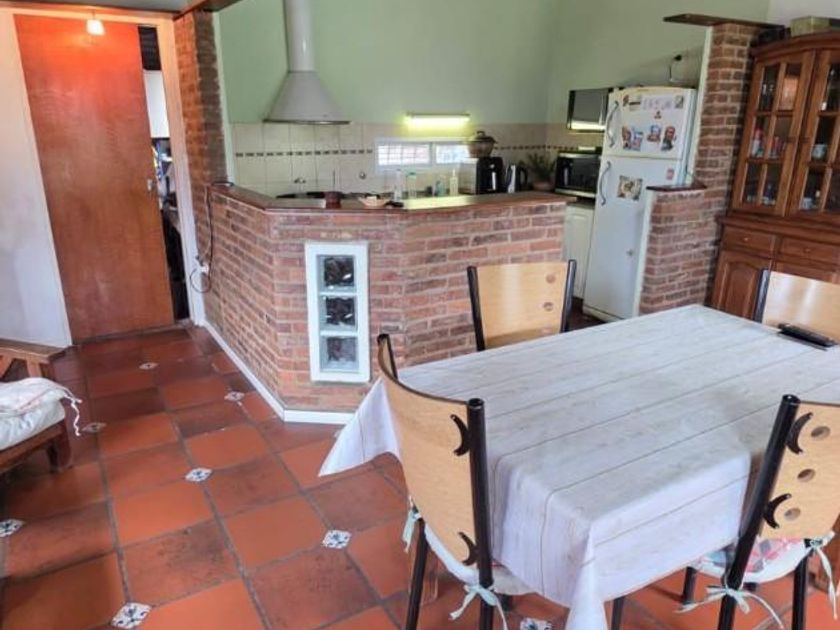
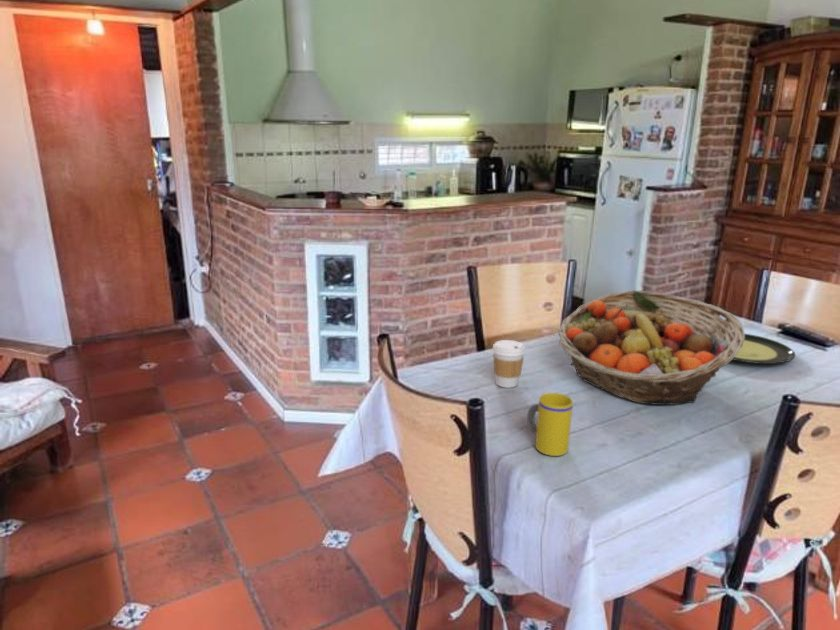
+ coffee cup (507, 363)
+ fruit basket (643, 343)
+ mug (547, 422)
+ plate (742, 349)
